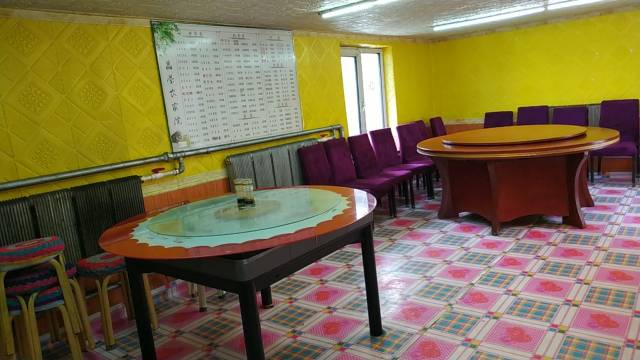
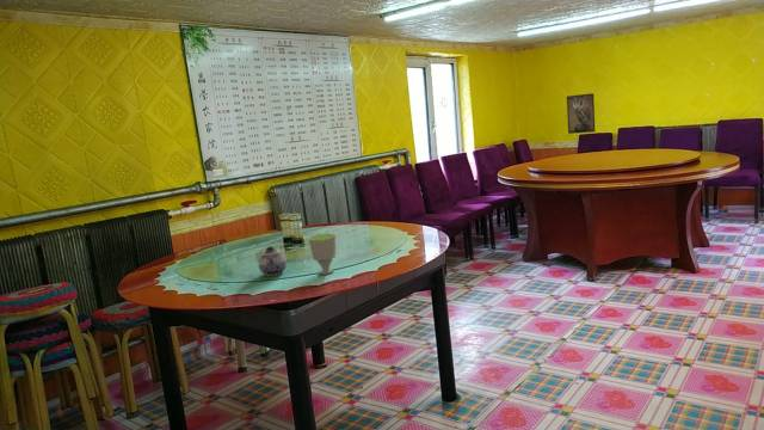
+ teapot (271, 259)
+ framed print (580, 113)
+ cup (324, 254)
